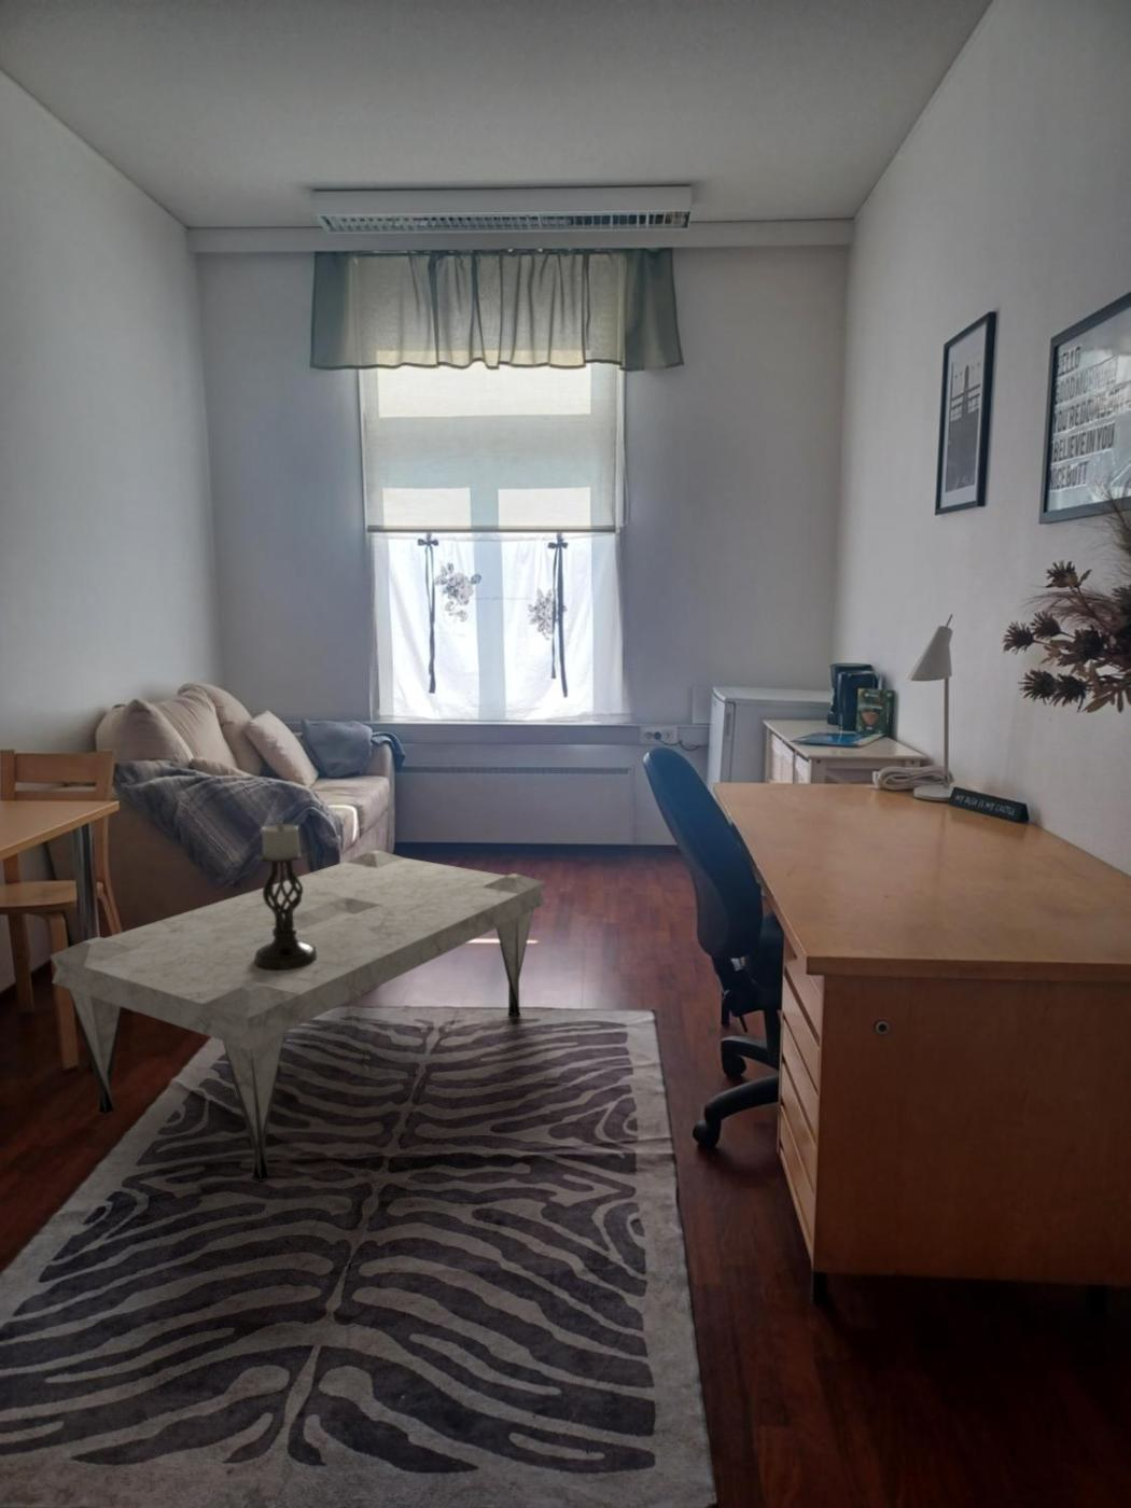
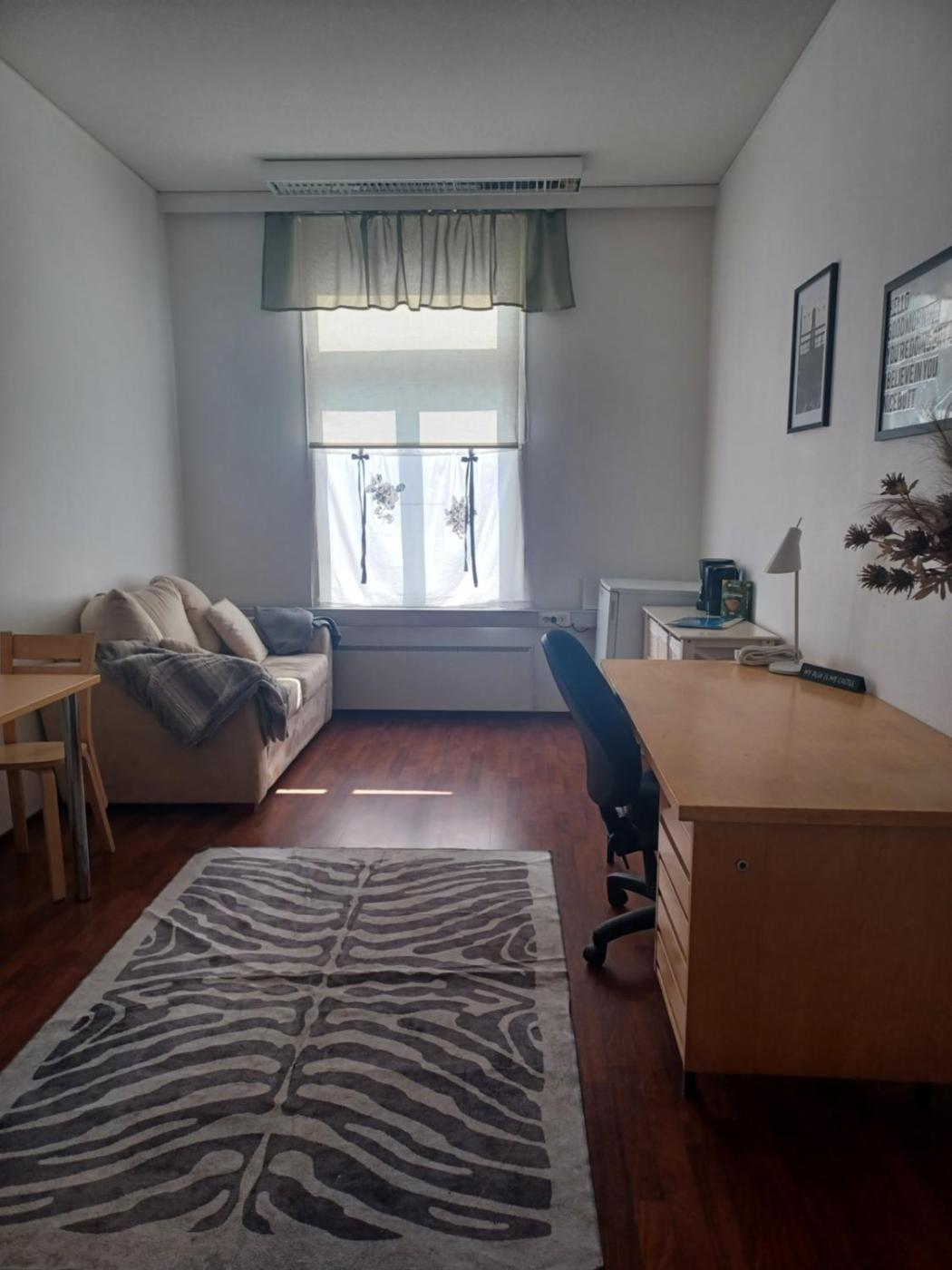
- coffee table (329, 981)
- candle holder (283, 889)
